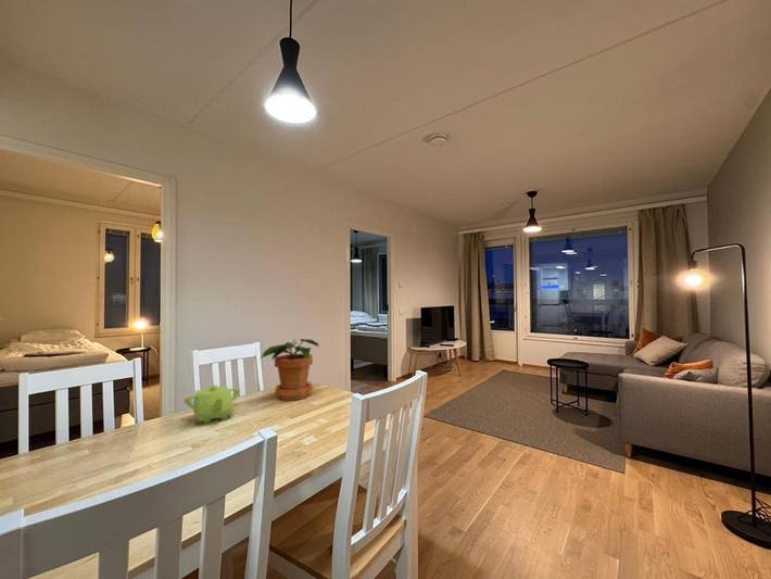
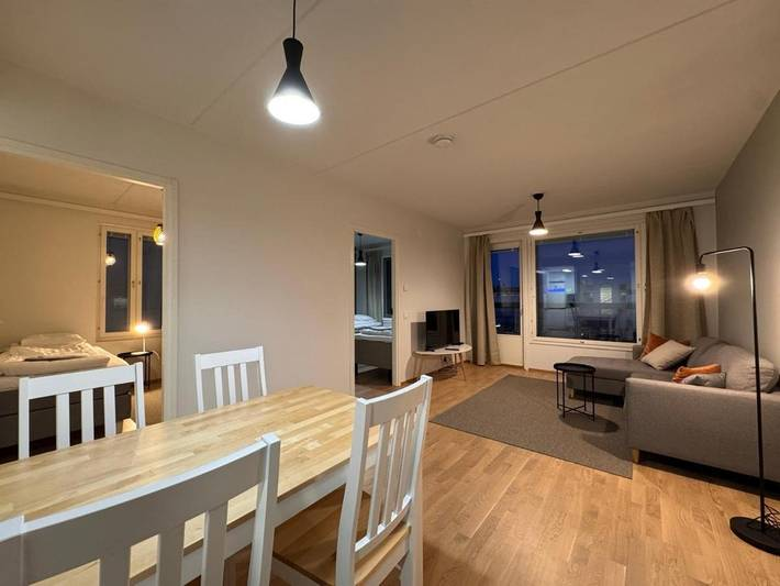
- potted plant (288, 367)
- teapot (213, 402)
